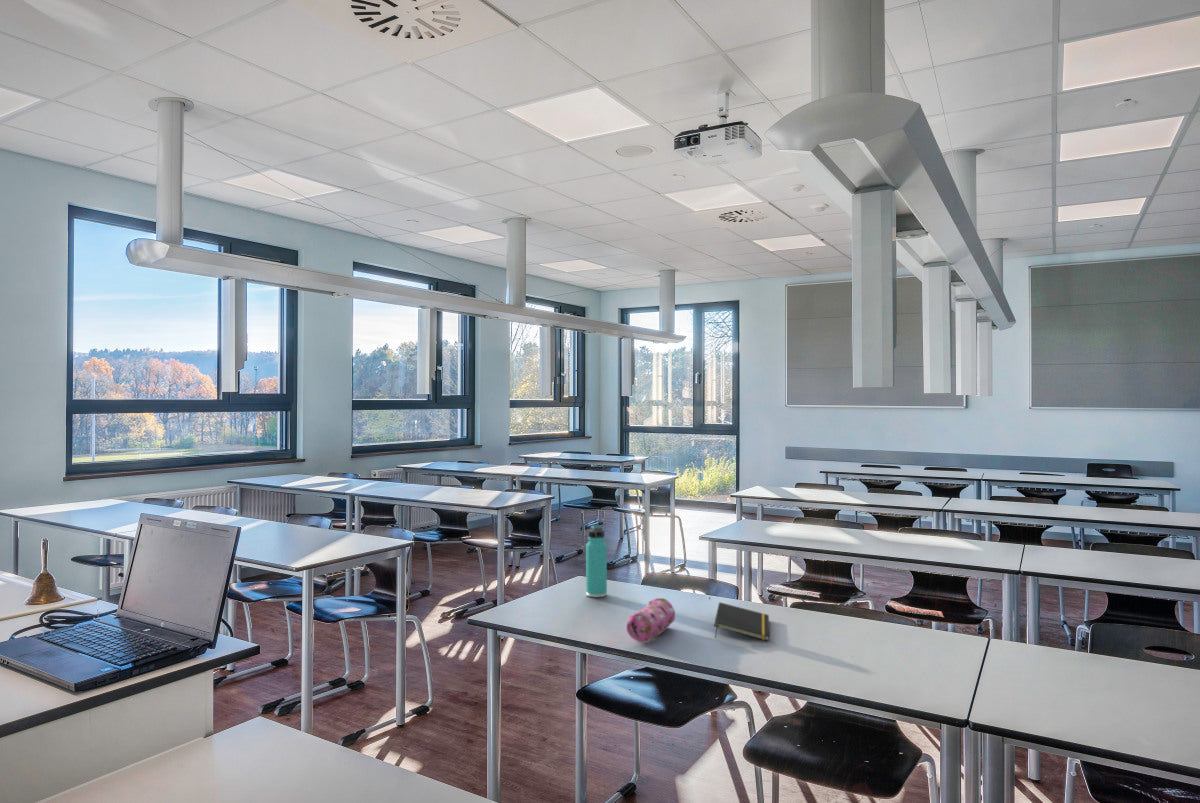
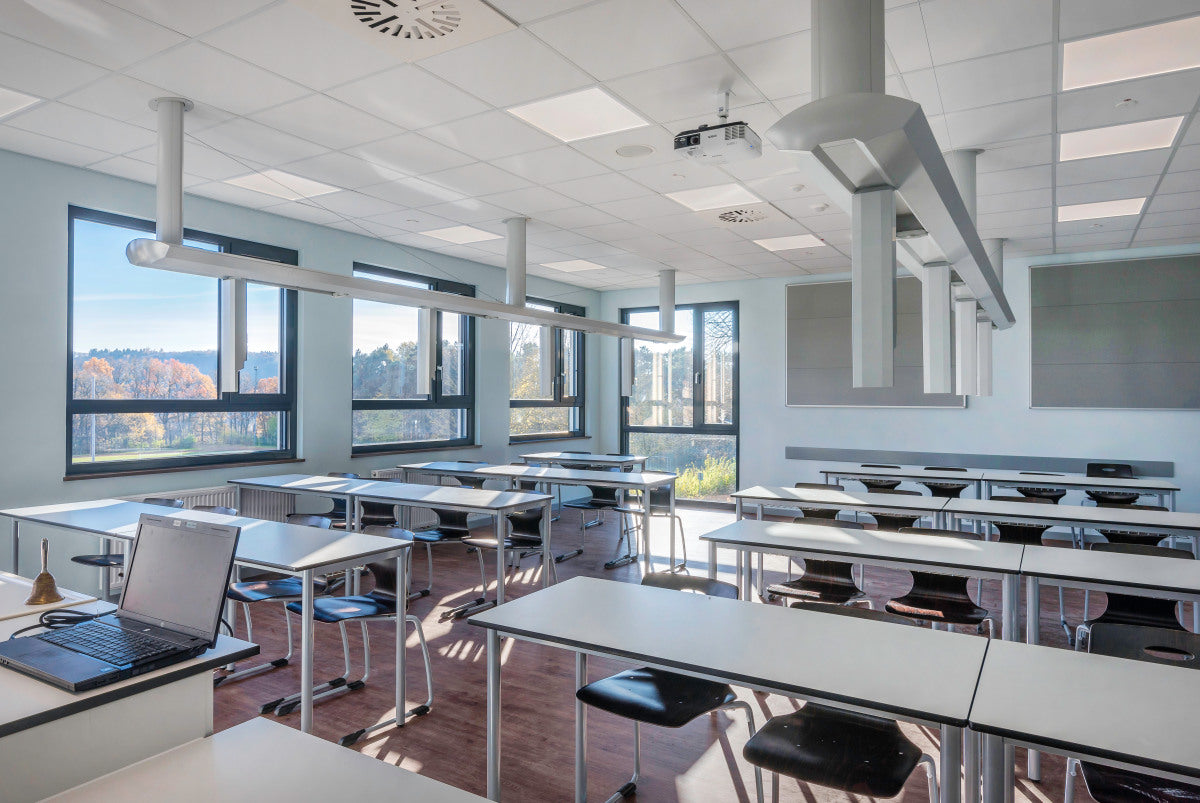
- notepad (742, 620)
- pencil case (651, 619)
- thermos bottle (596, 559)
